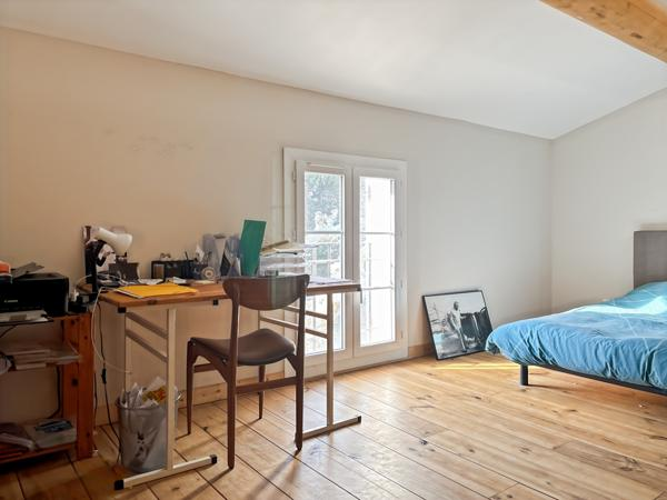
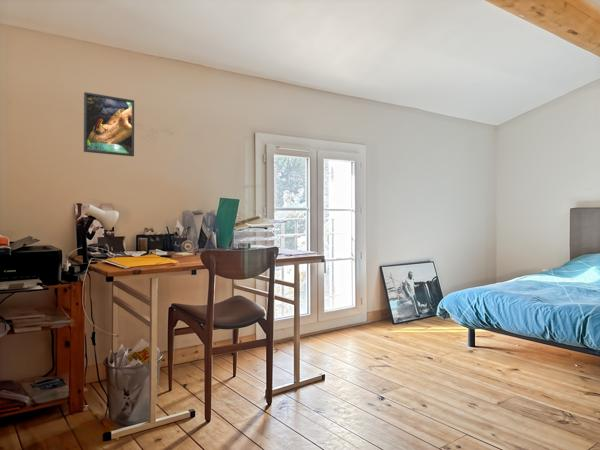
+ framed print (109, 125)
